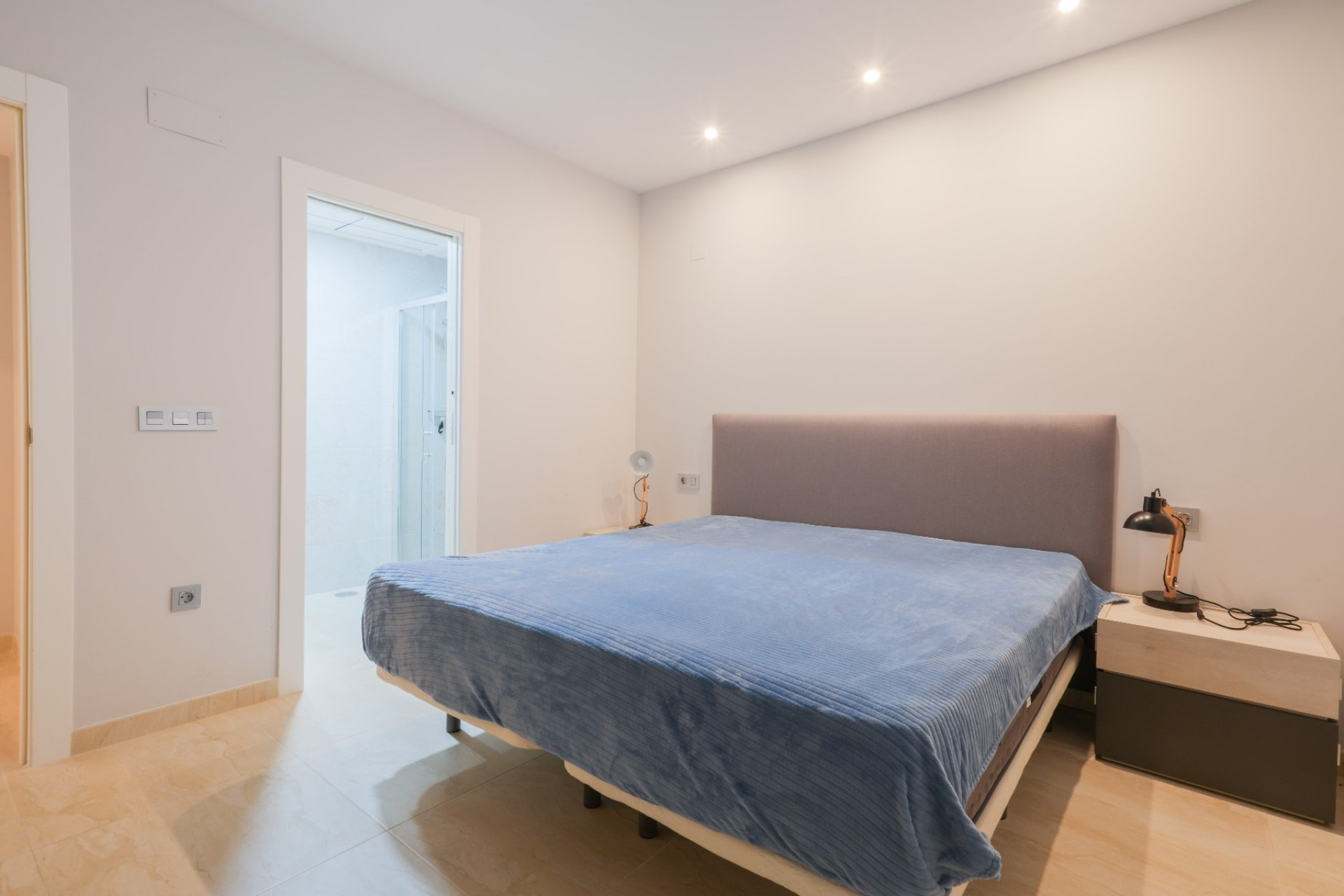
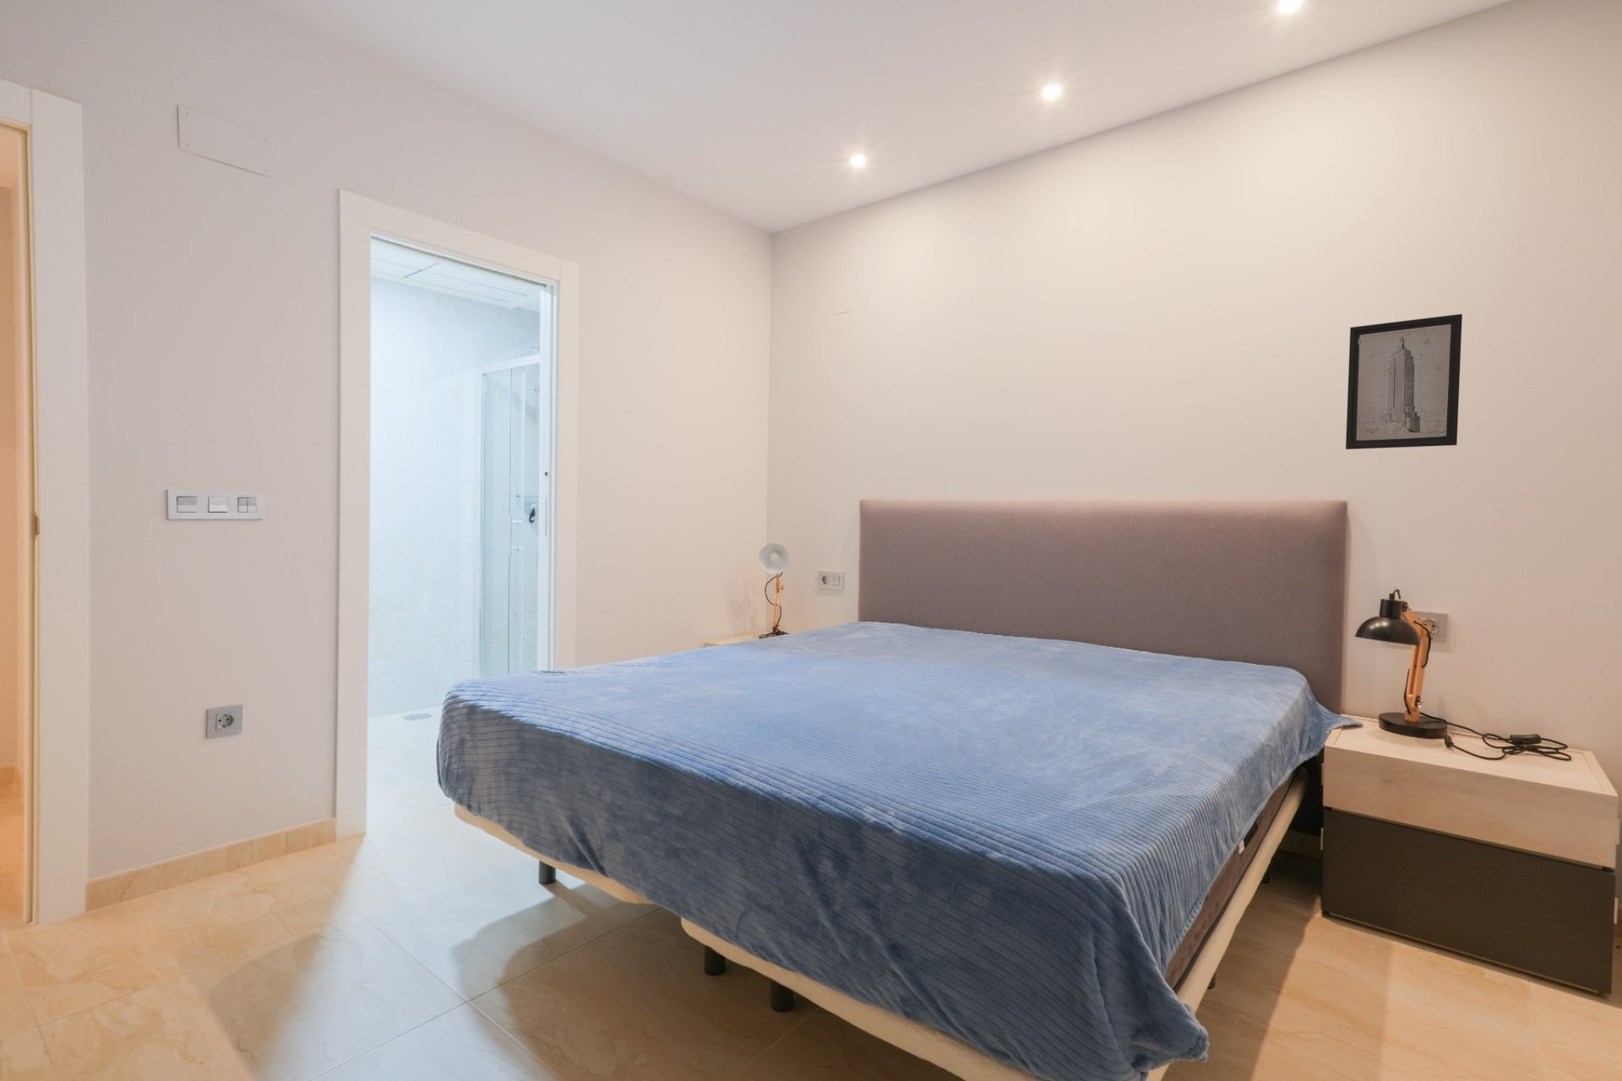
+ wall art (1401, 384)
